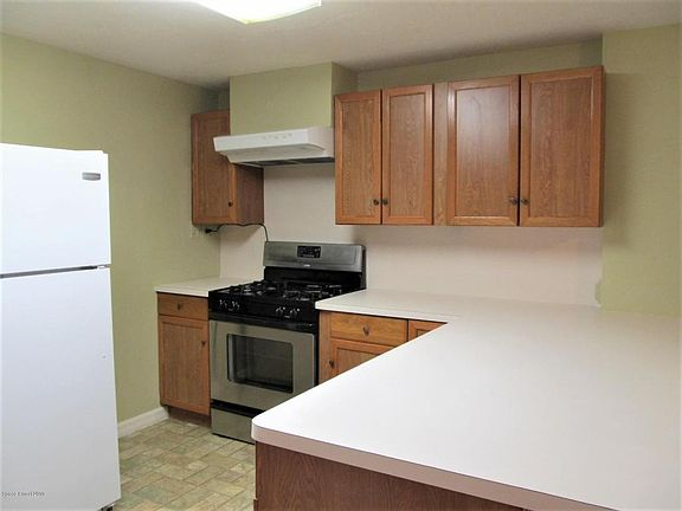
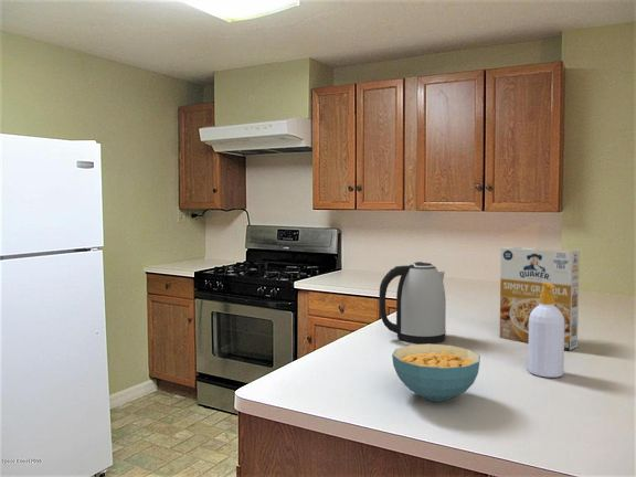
+ cereal bowl (435, 375)
+ cereal box (538, 295)
+ soap bottle (547, 328)
+ kettle (412, 299)
